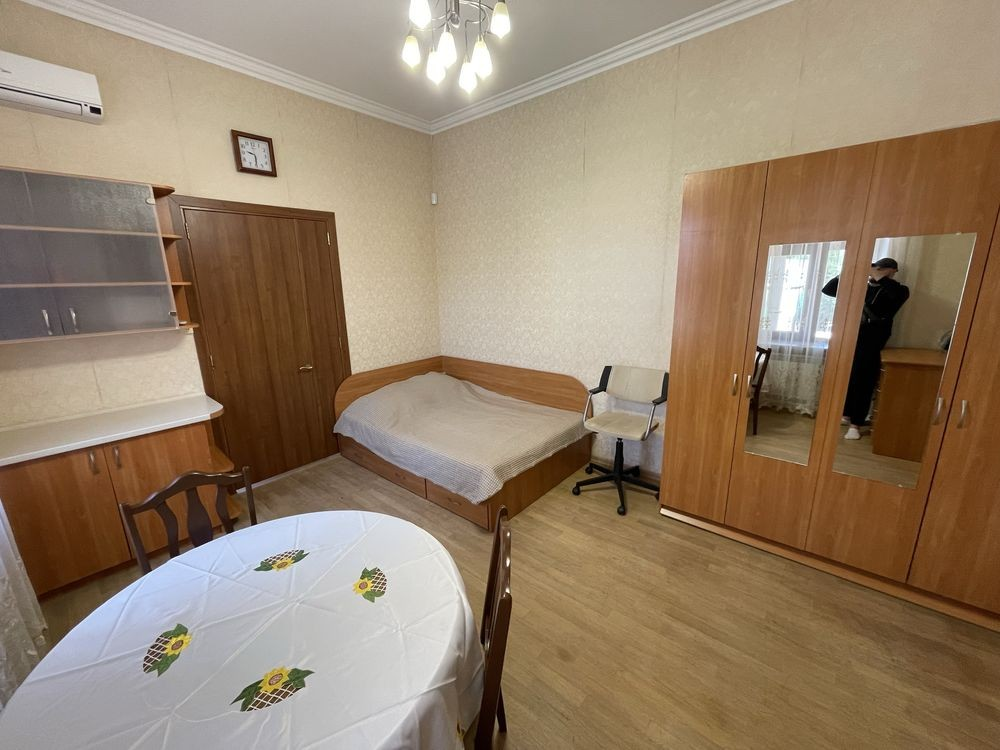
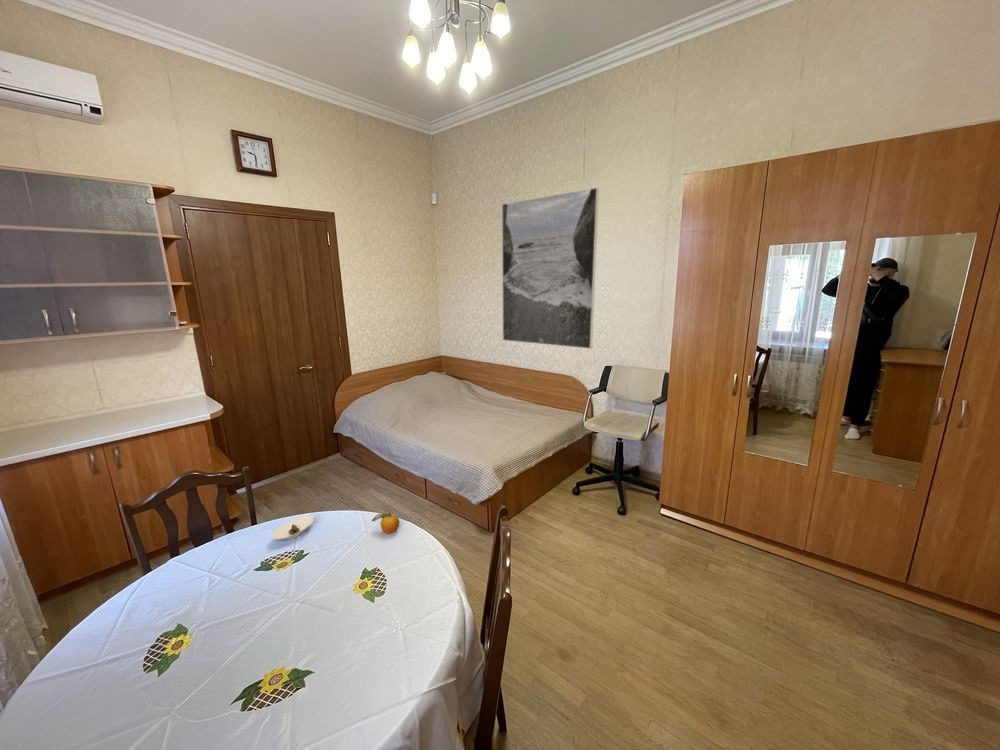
+ fruit (384, 519)
+ saucer (293, 529)
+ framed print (545, 273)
